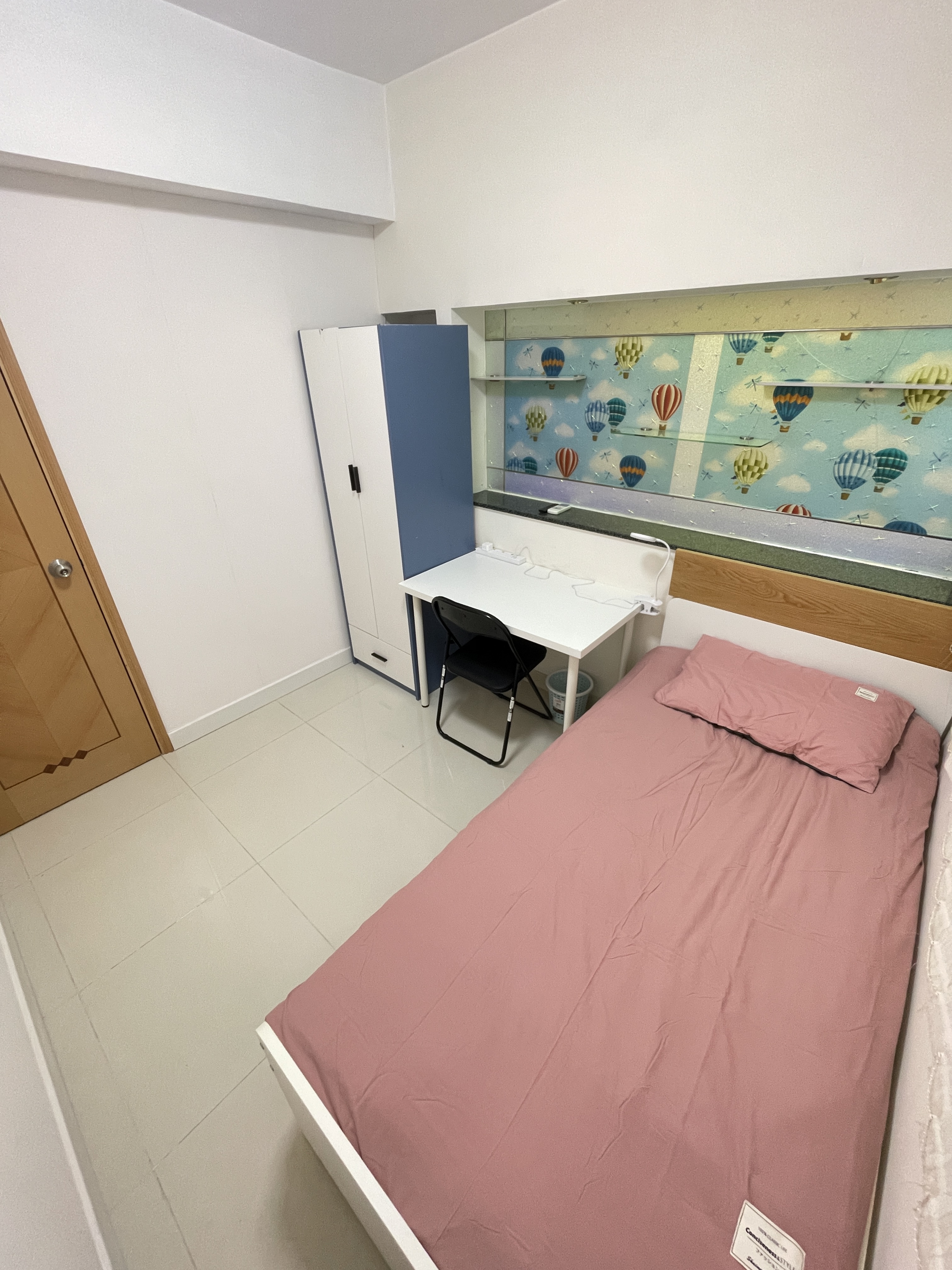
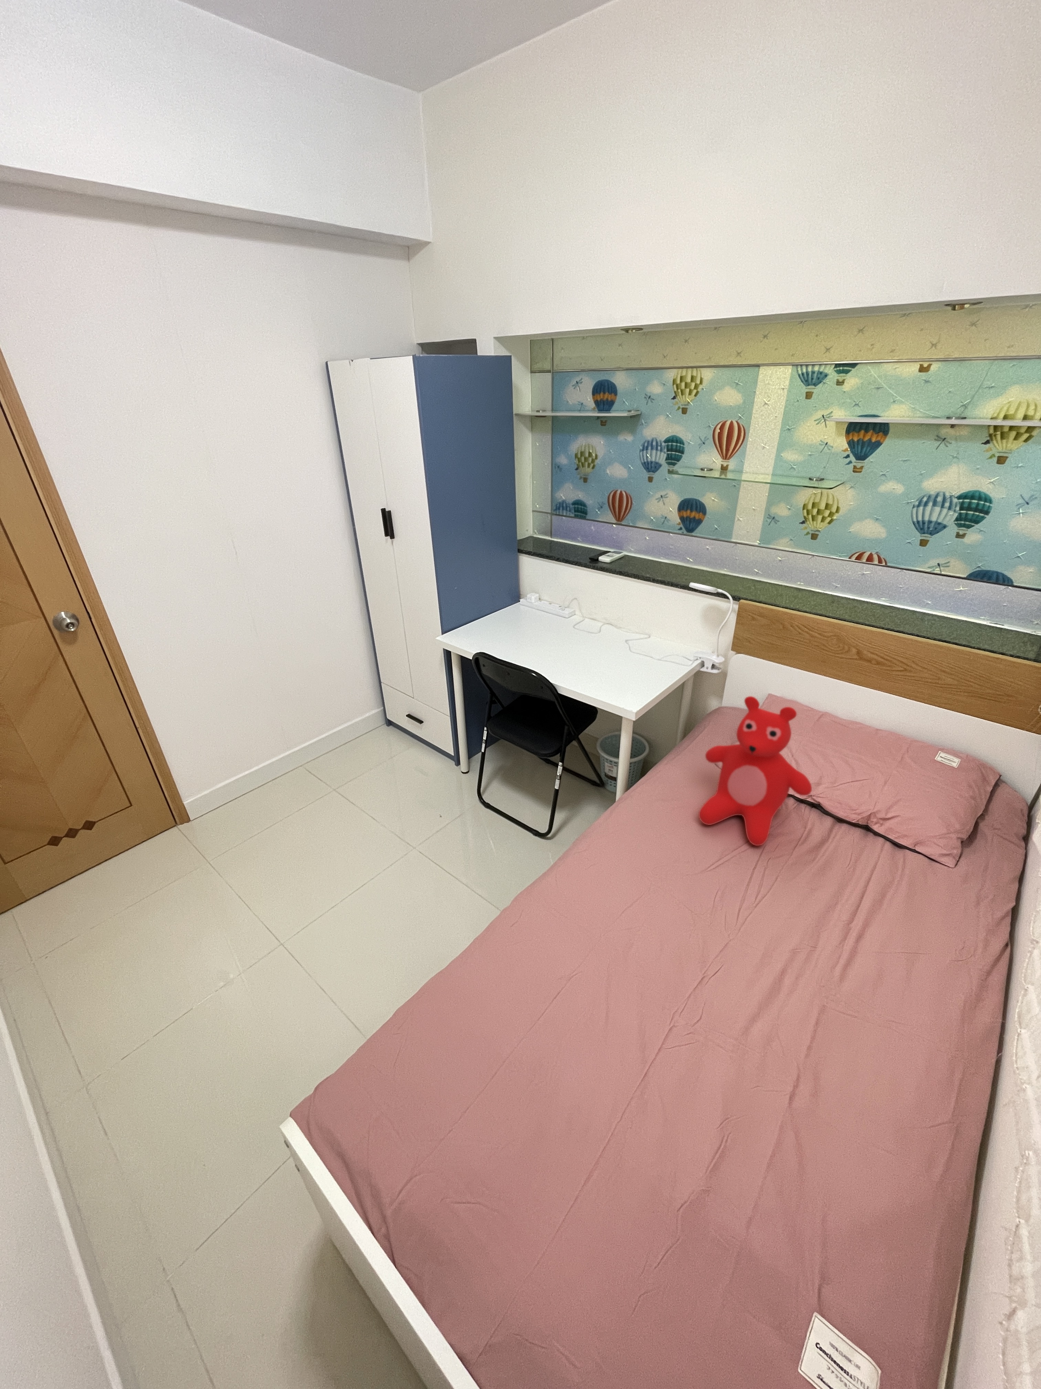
+ teddy bear (752, 766)
